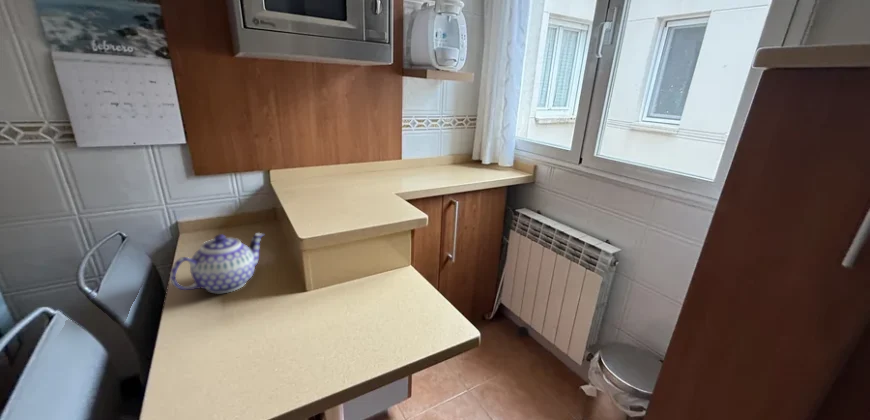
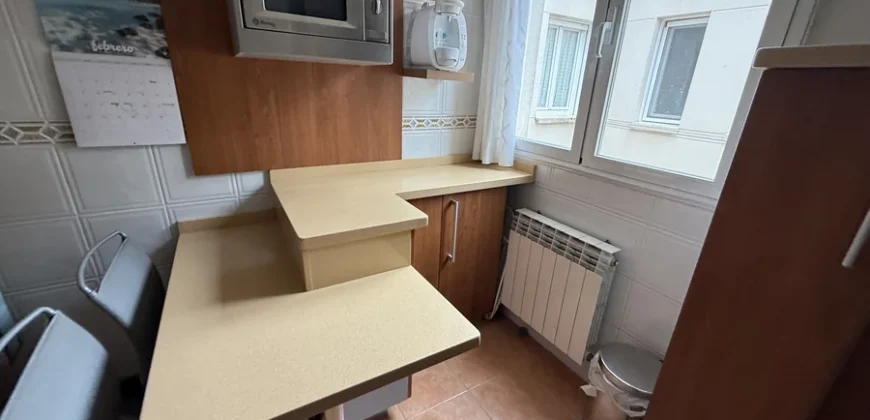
- teapot (223, 260)
